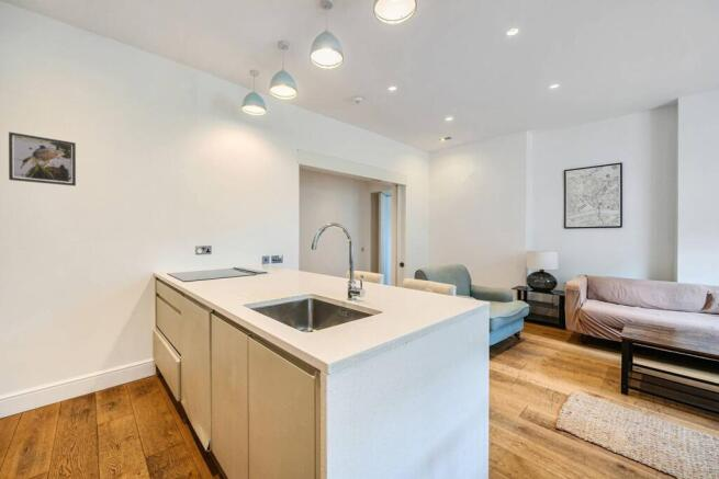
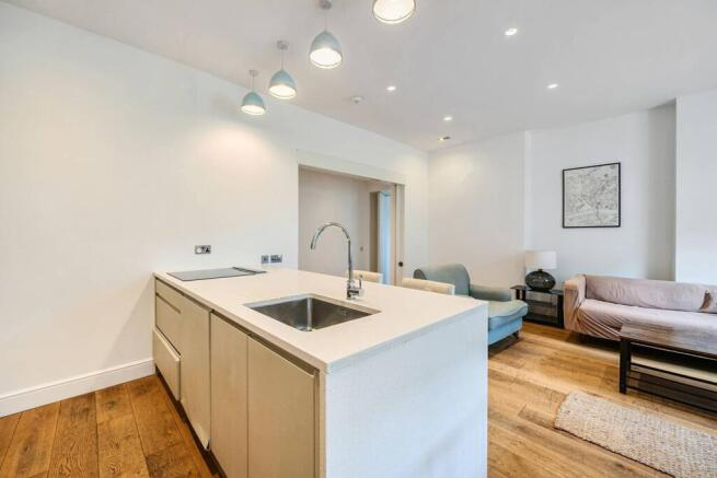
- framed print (44, 160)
